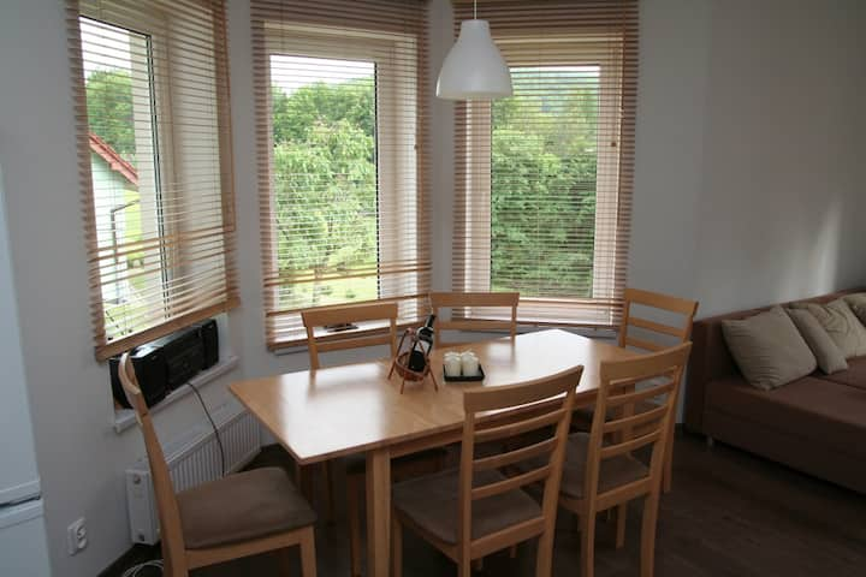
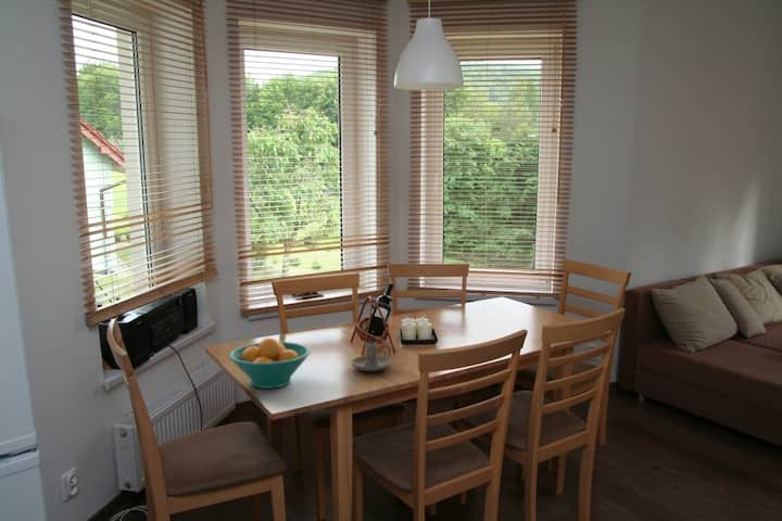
+ candle holder (374, 354)
+ fruit bowl (269, 360)
